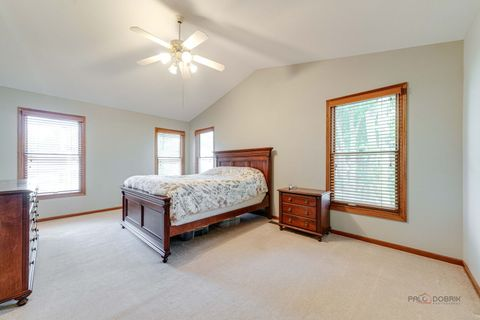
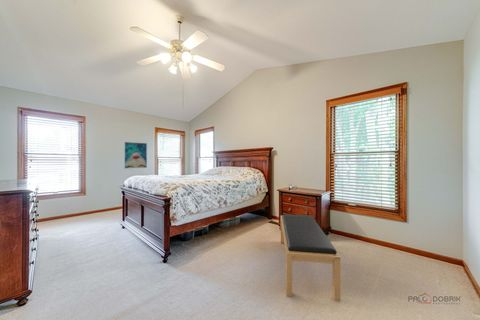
+ wall art (136, 155)
+ bench (302, 244)
